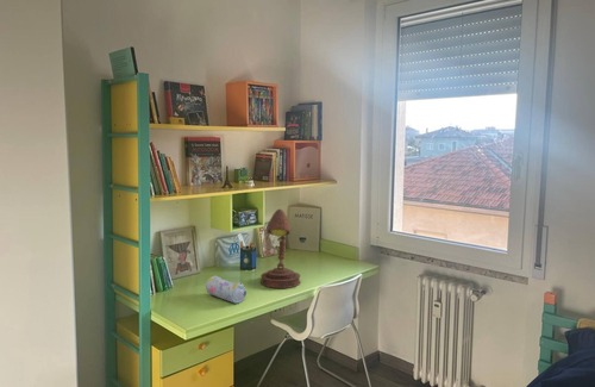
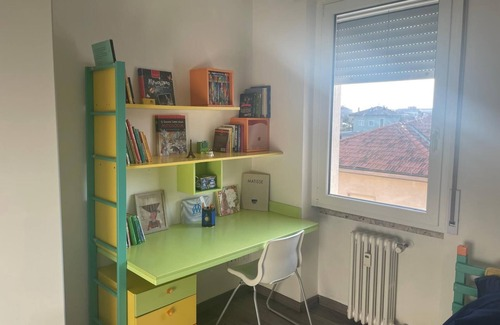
- desk lamp (280, 245)
- pencil case (225, 288)
